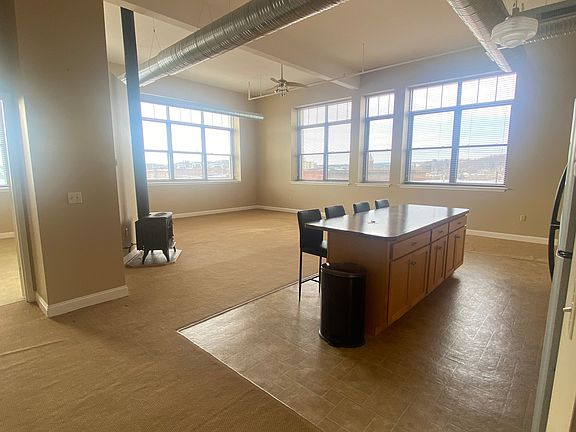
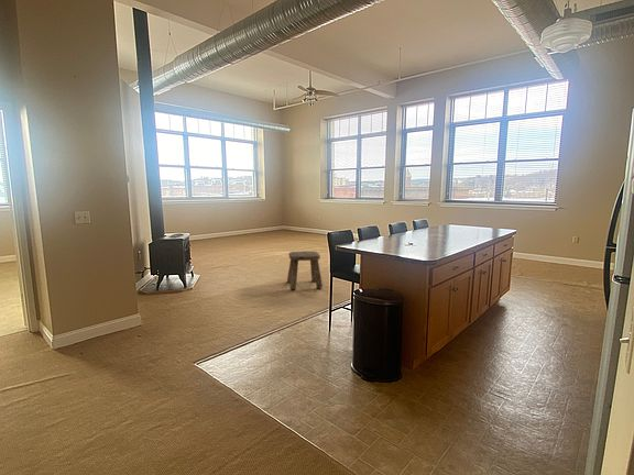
+ stool (310, 268)
